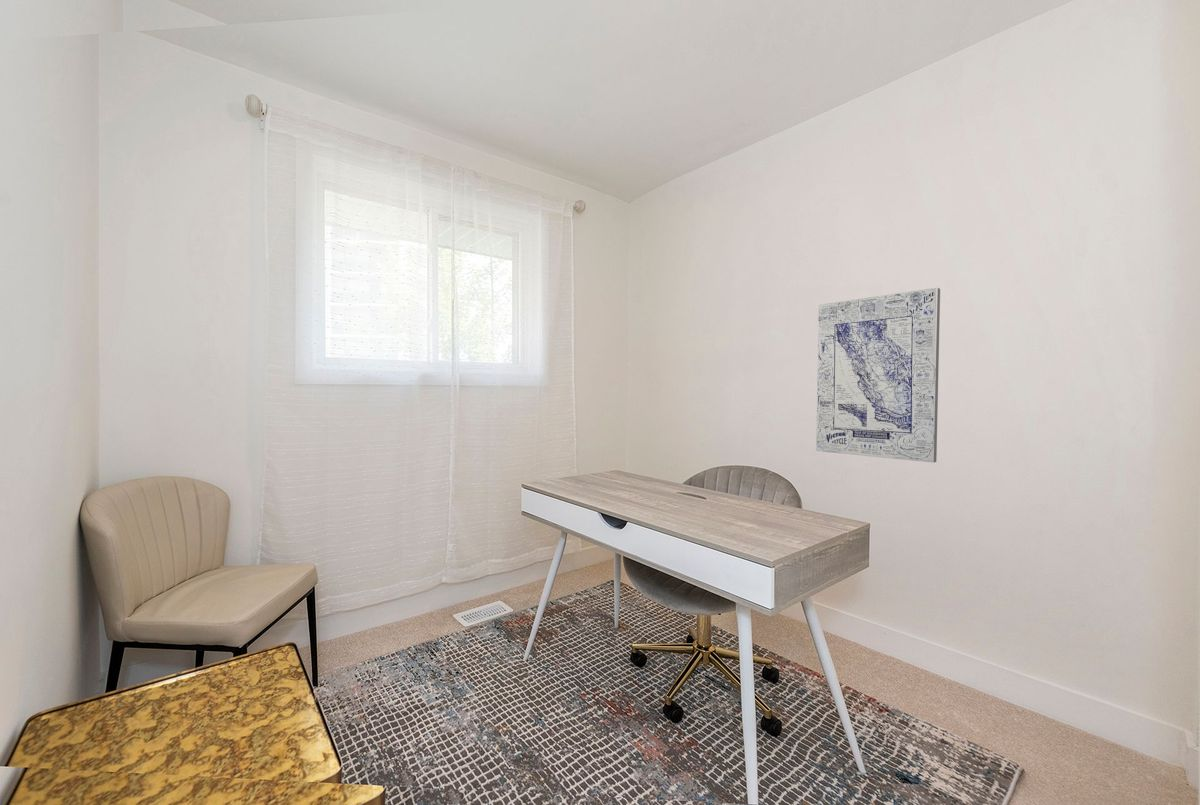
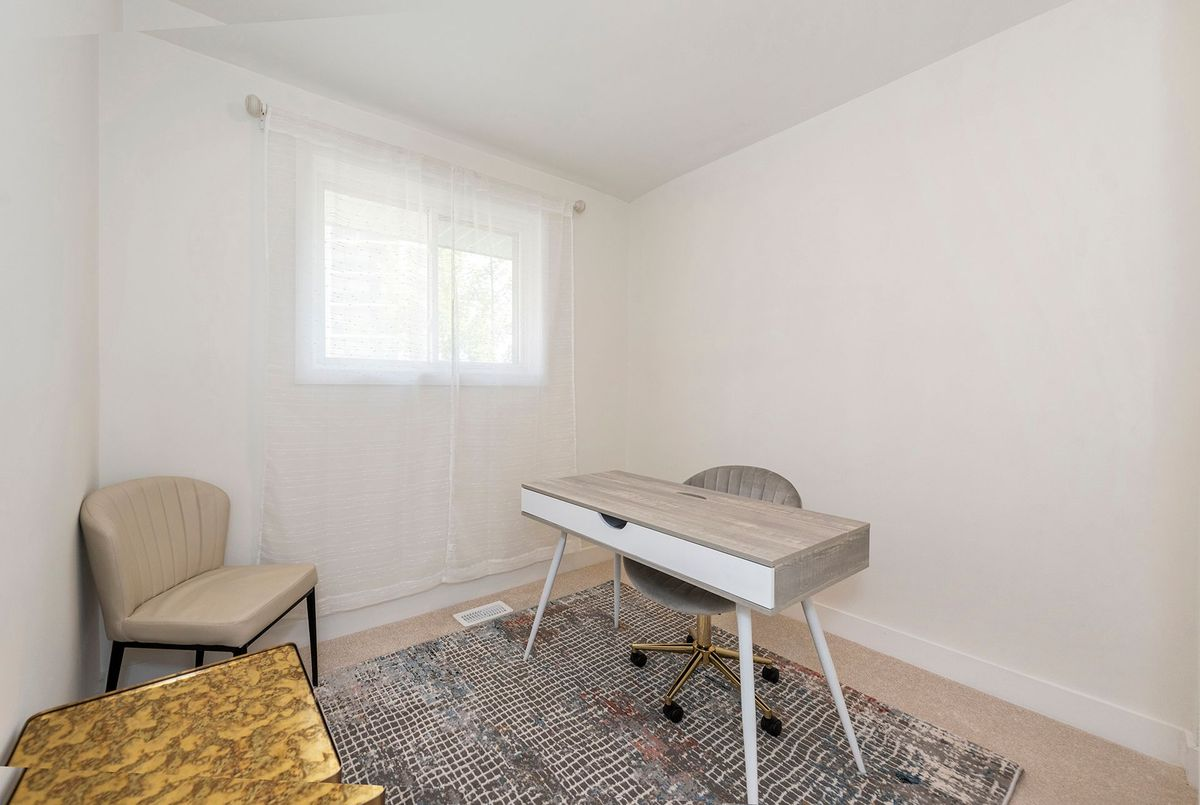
- wall art (872, 376)
